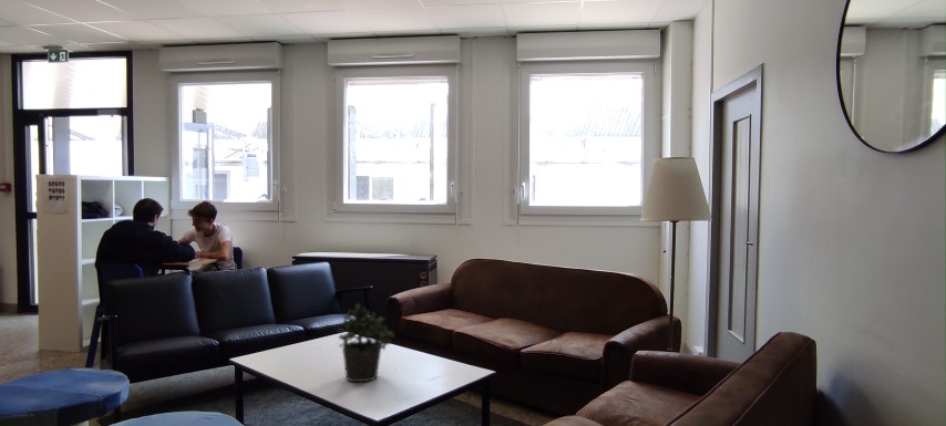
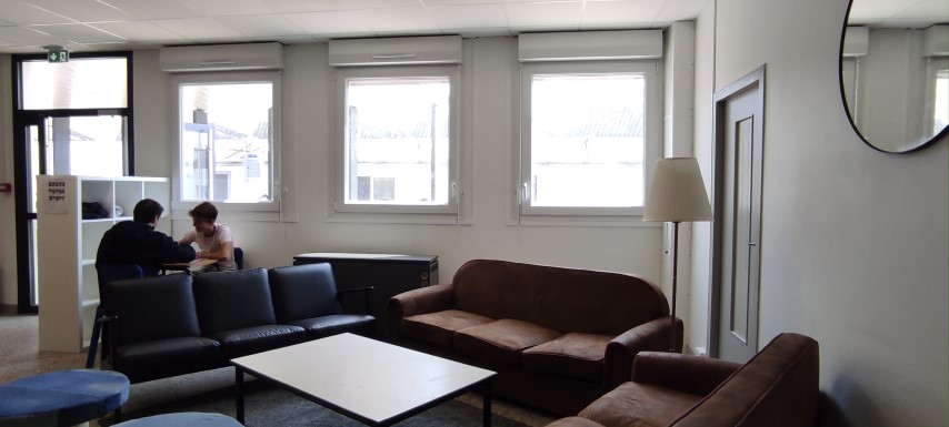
- potted plant (361, 340)
